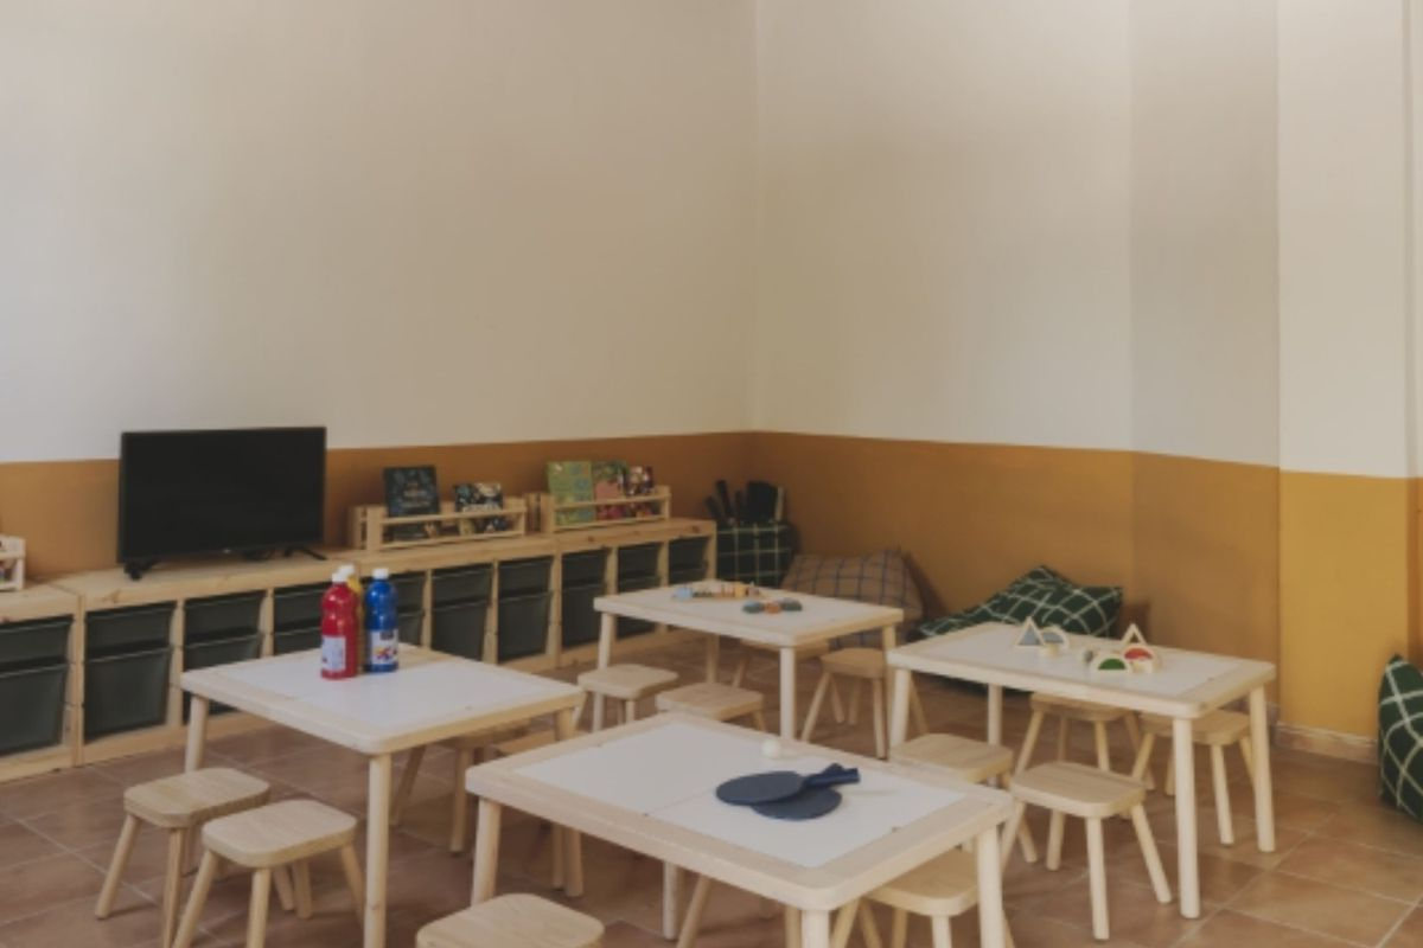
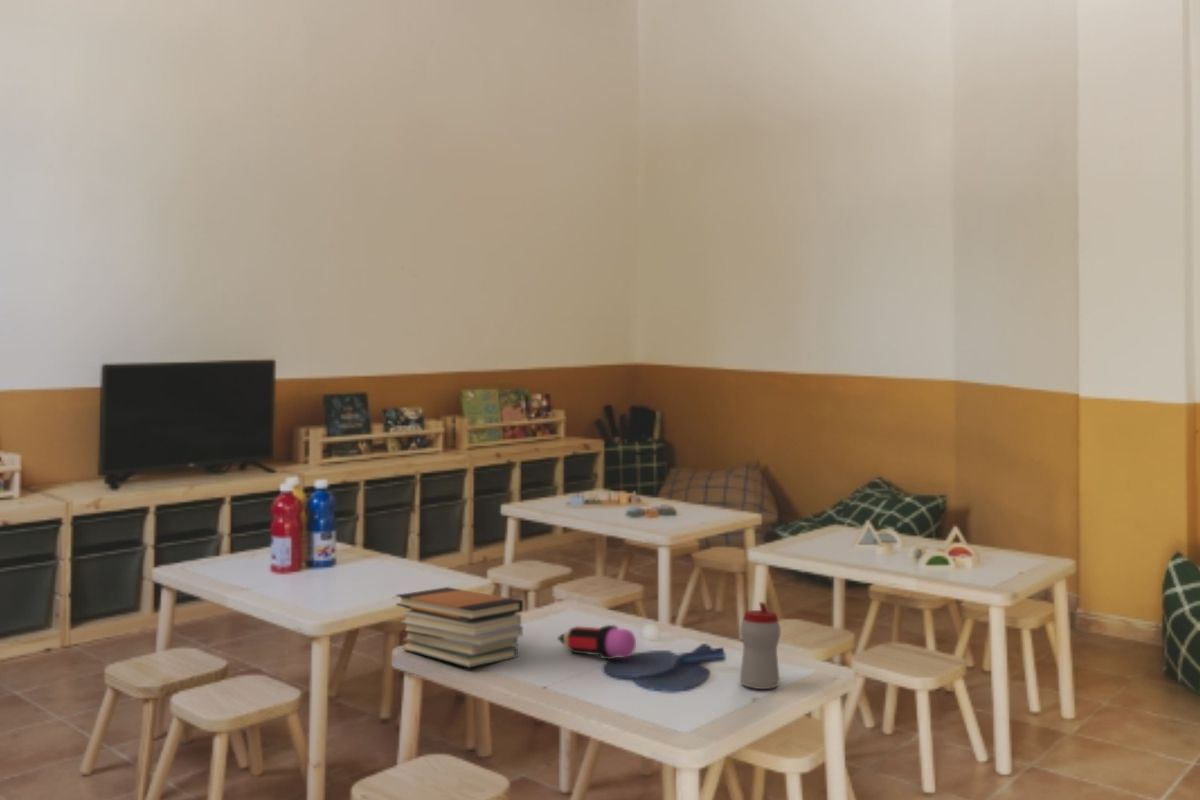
+ book stack (460, 625)
+ pencil (597, 639)
+ sippy cup (760, 643)
